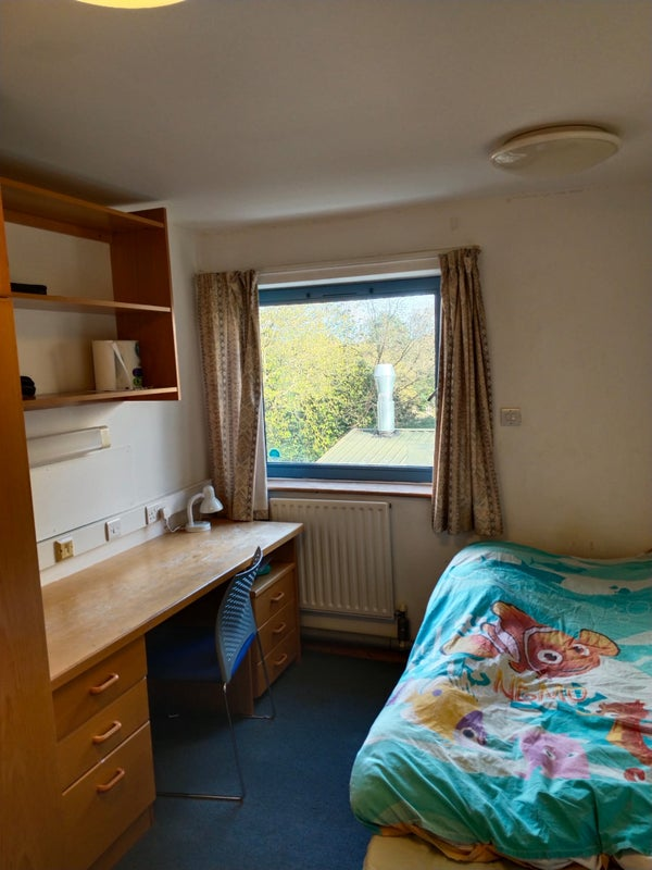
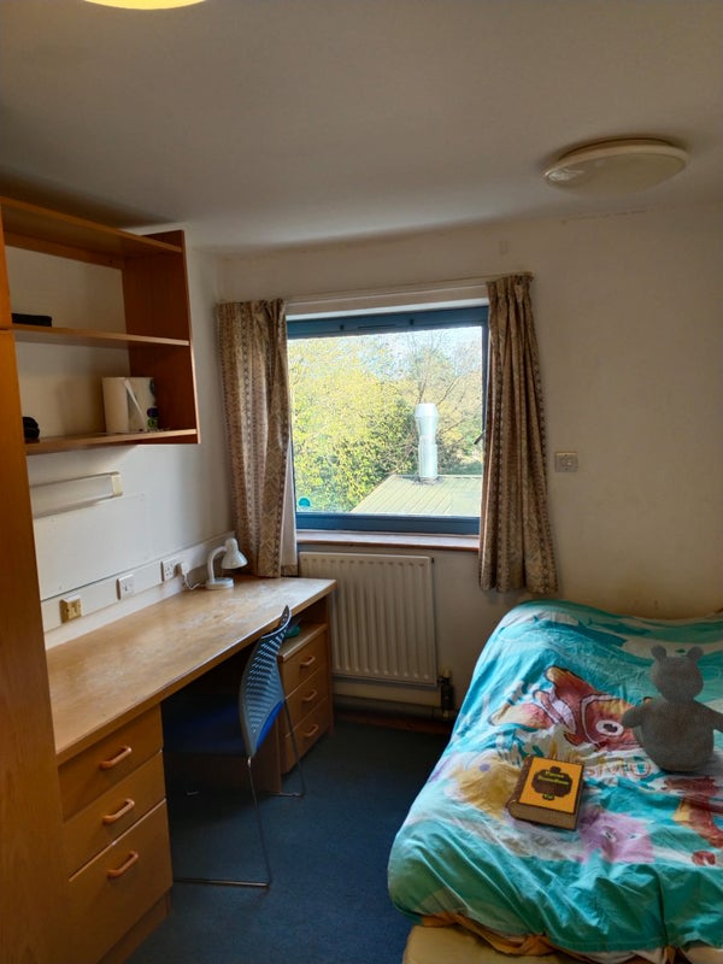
+ stuffed bear (671, 699)
+ hardback book (547, 789)
